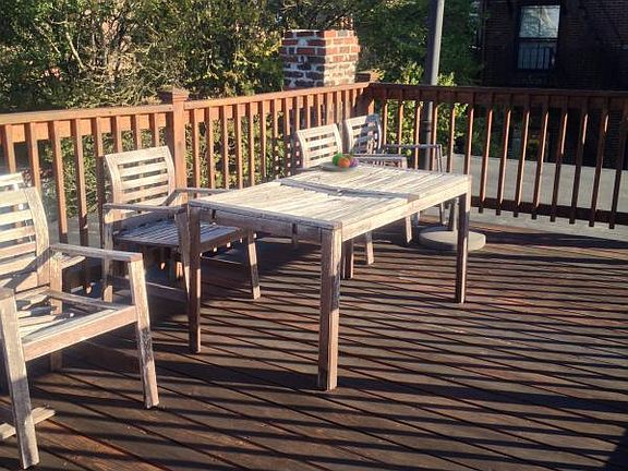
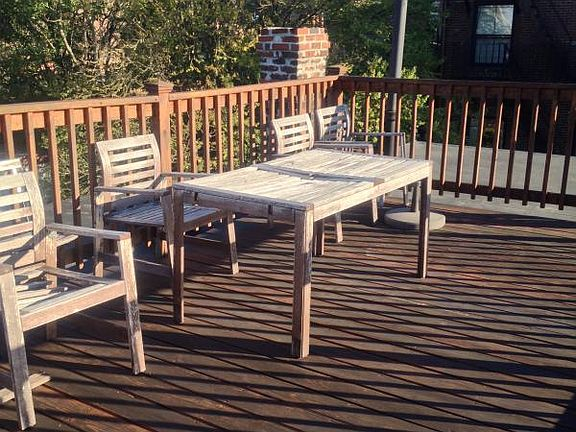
- fruit bowl (339, 160)
